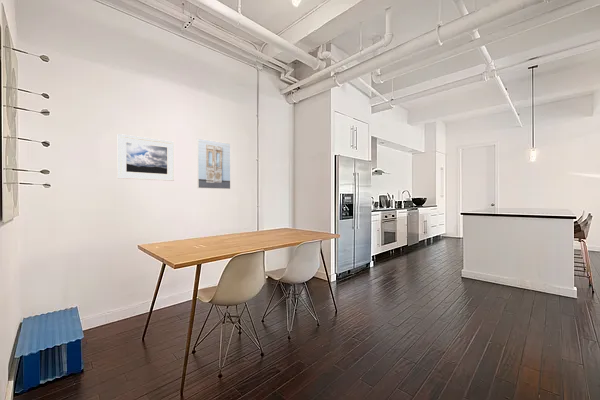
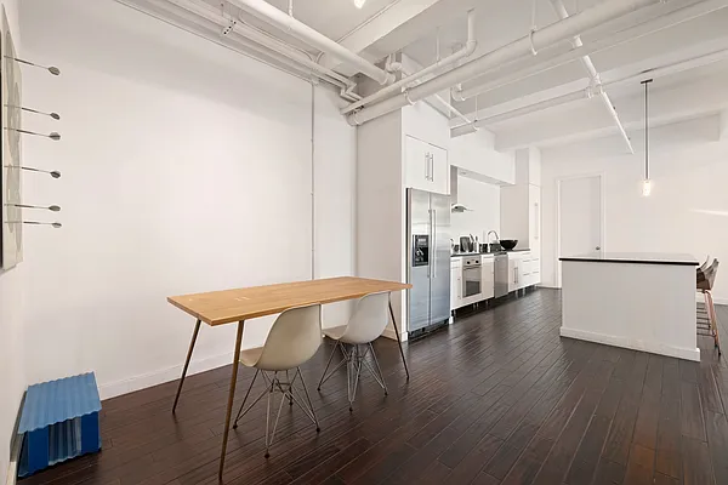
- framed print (214, 165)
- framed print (147, 159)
